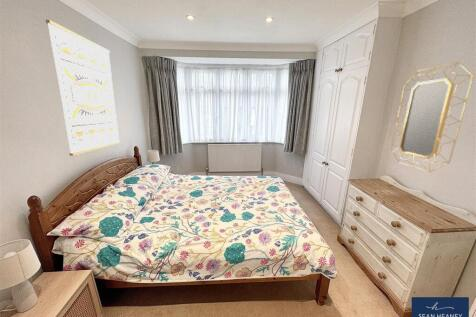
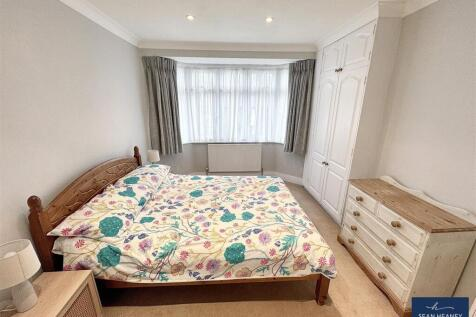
- home mirror (421, 119)
- wall art (92, 96)
